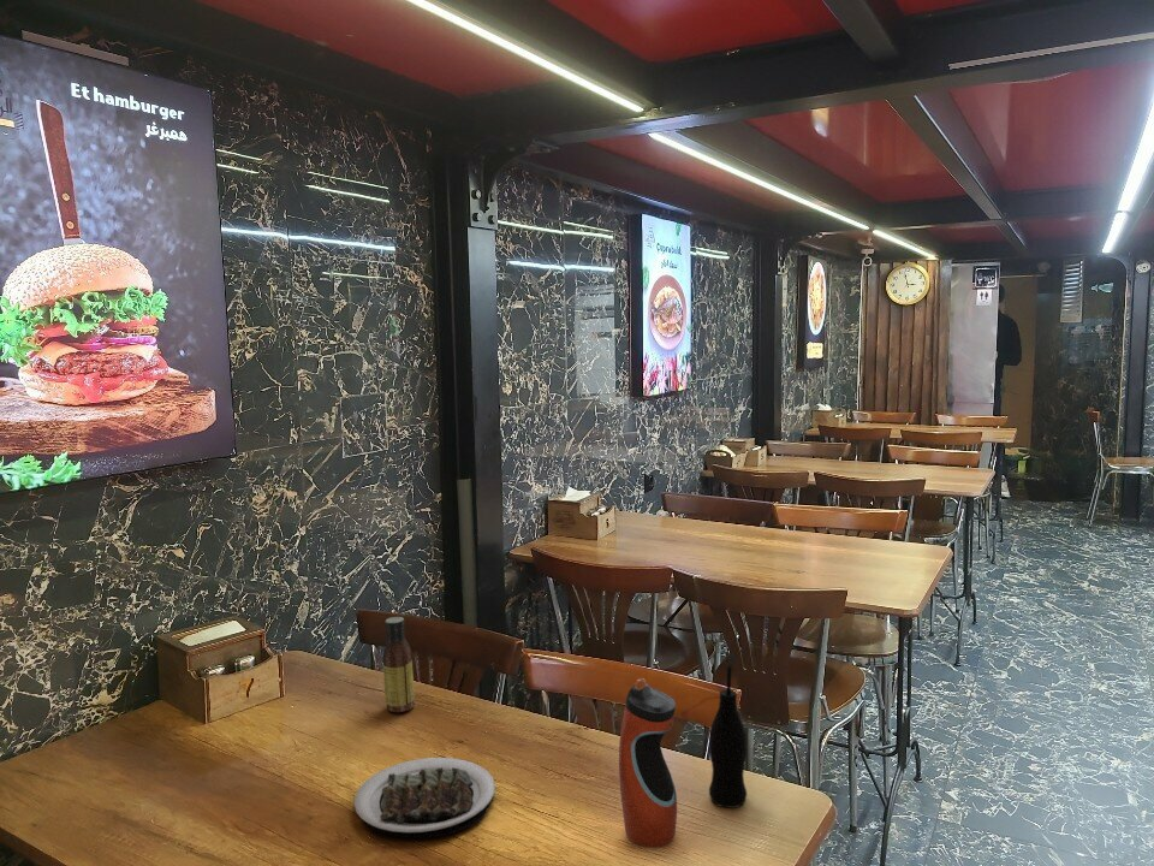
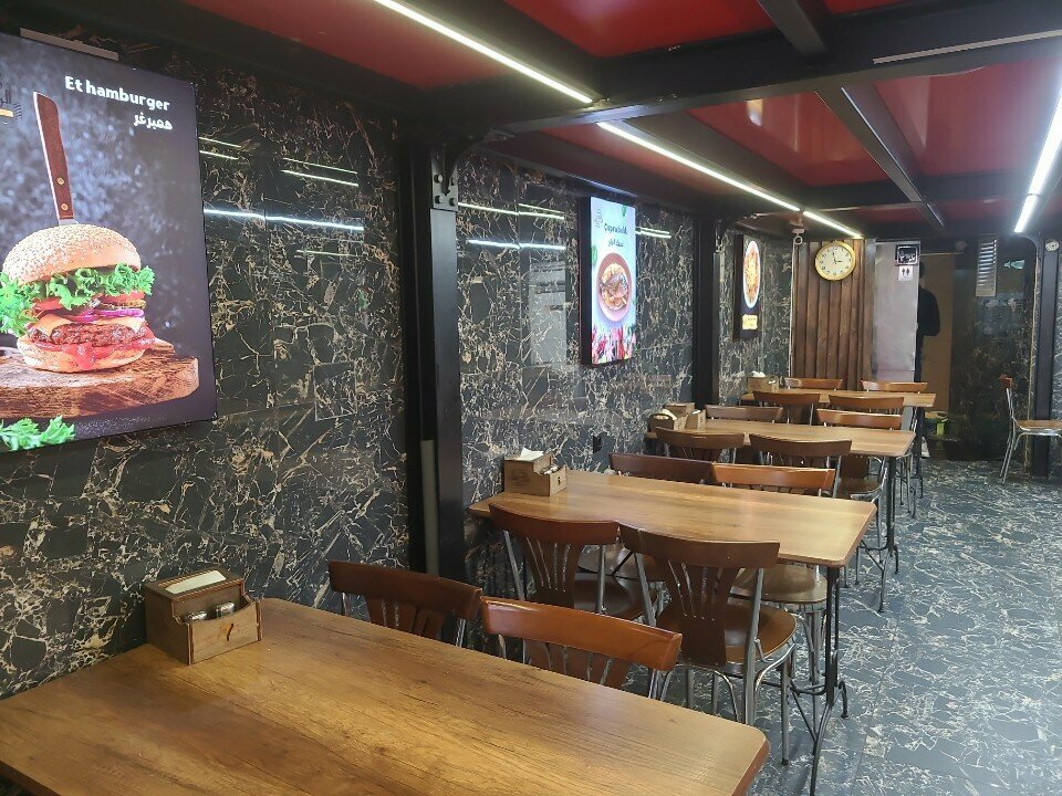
- water bottle (648, 758)
- sauce bottle (398, 663)
- bottle (728, 729)
- plate (426, 790)
